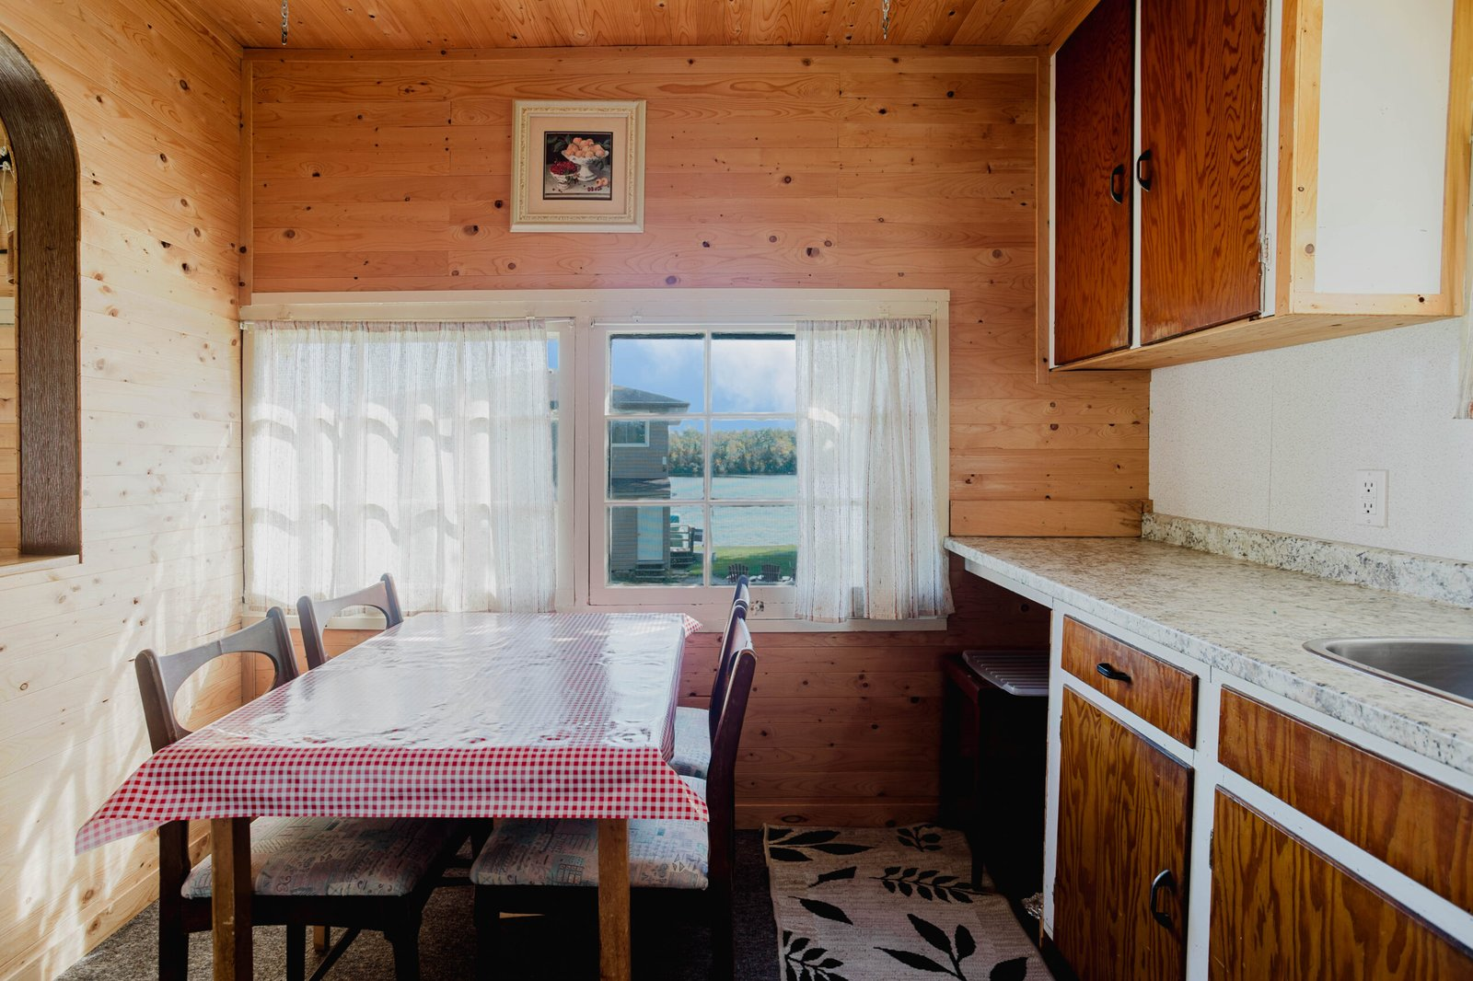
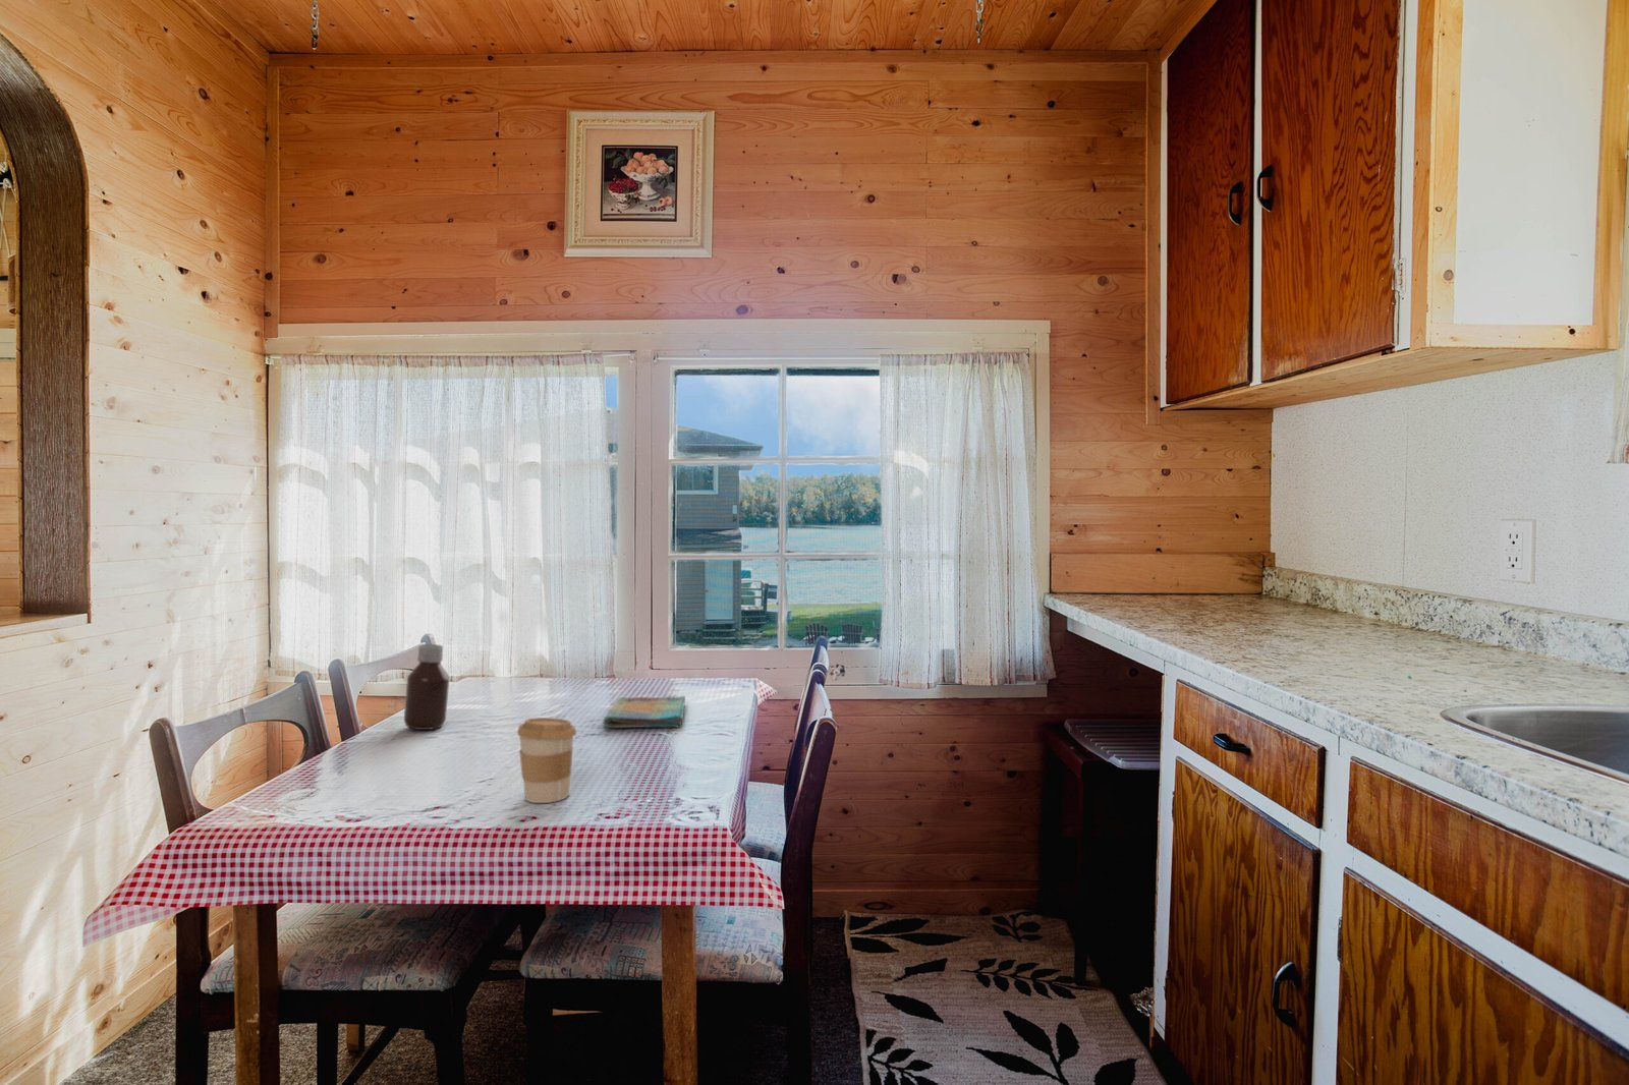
+ dish towel (647, 710)
+ bottle (426, 687)
+ coffee cup (546, 757)
